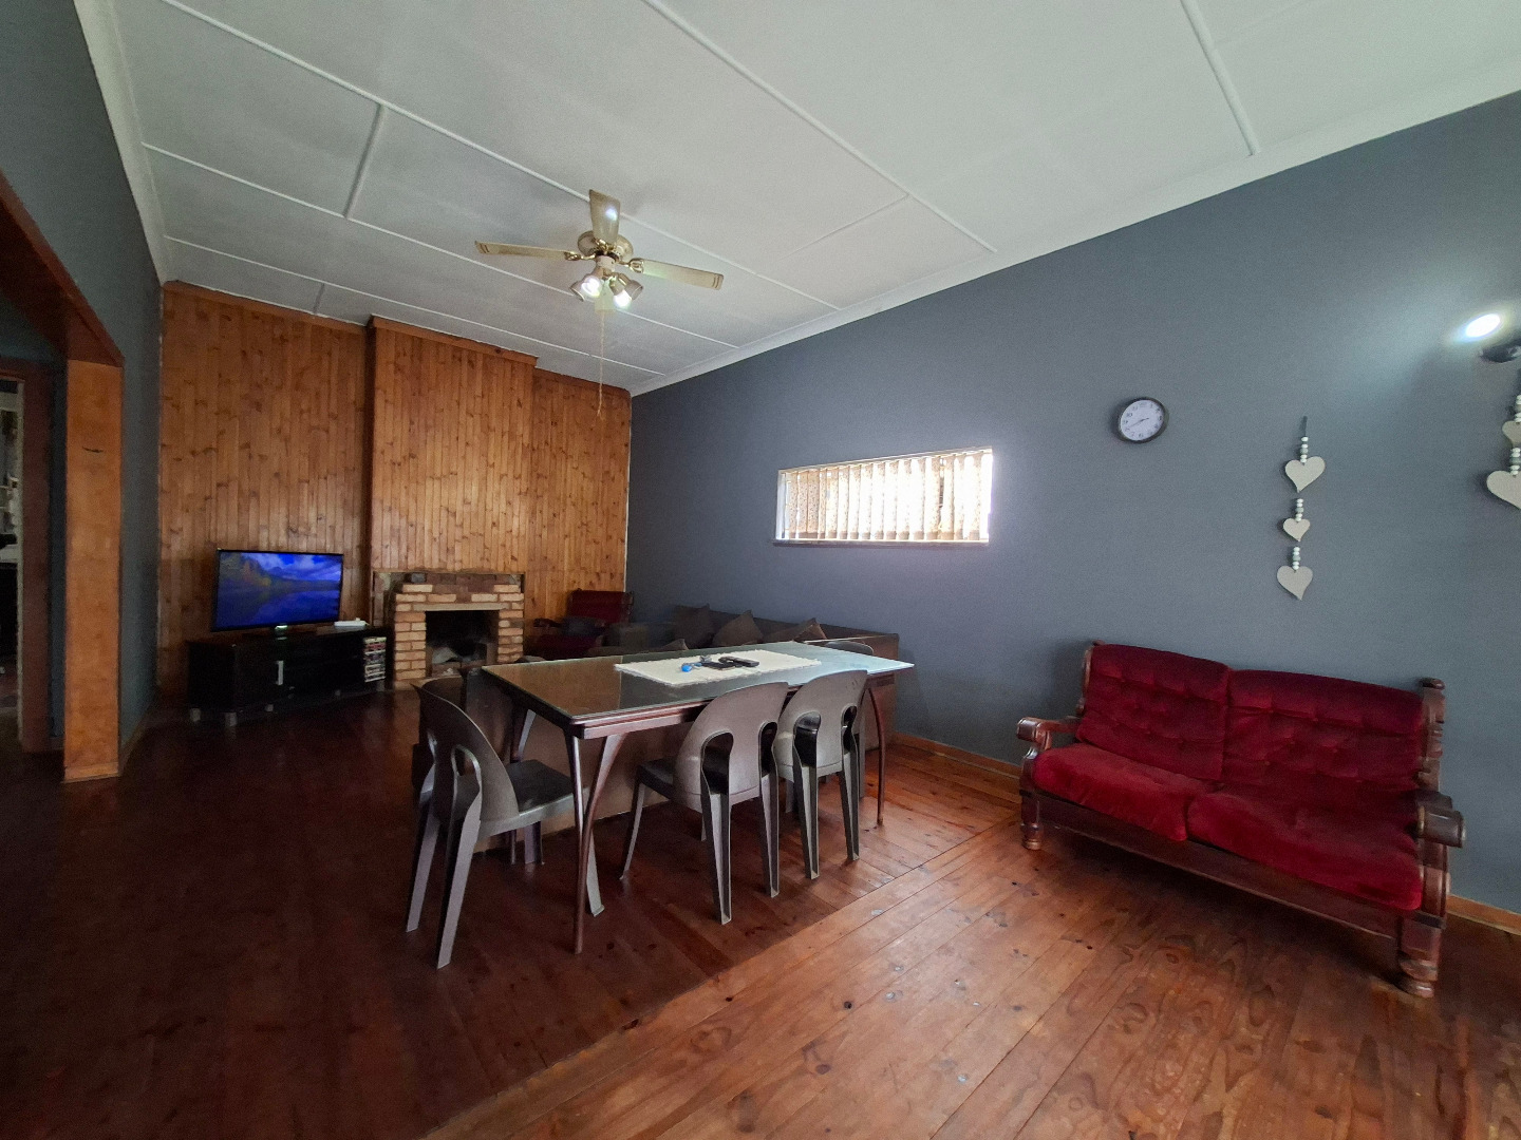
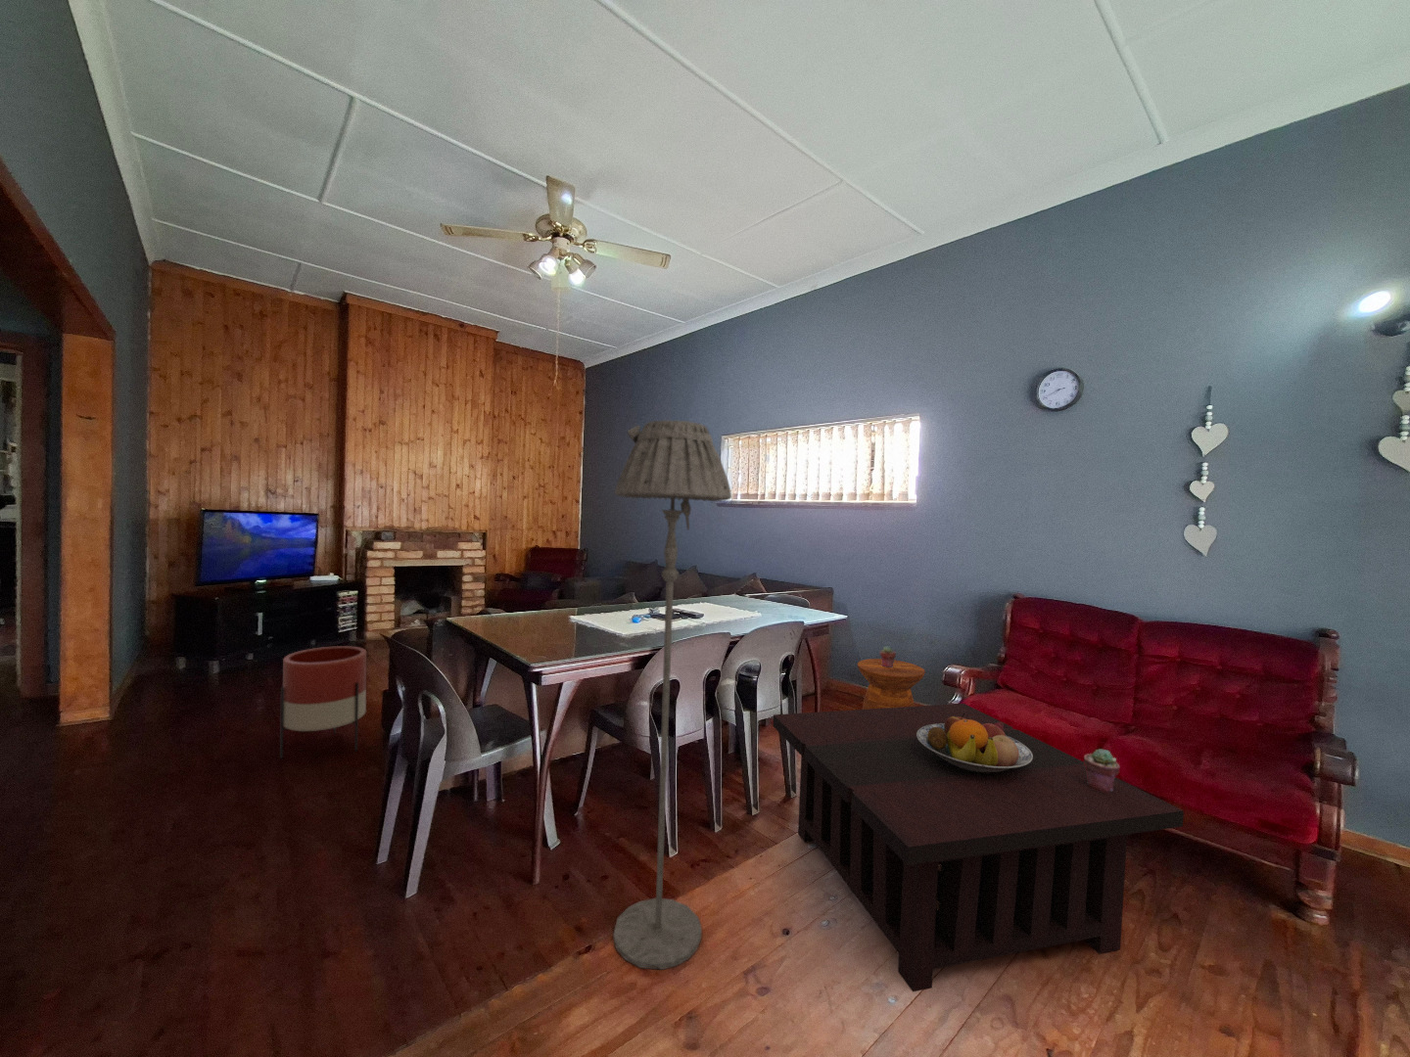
+ potted succulent (887, 655)
+ fruit bowl (973, 738)
+ coffee table (940, 819)
+ floor lamp (667, 682)
+ planter (326, 701)
+ potted succulent (1100, 767)
+ side table (889, 699)
